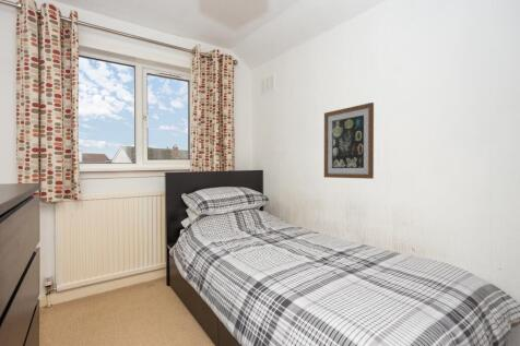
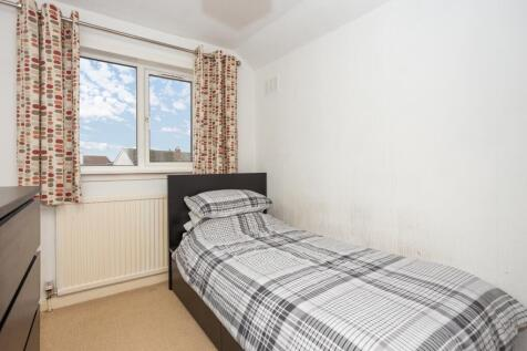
- wall art (346, 143)
